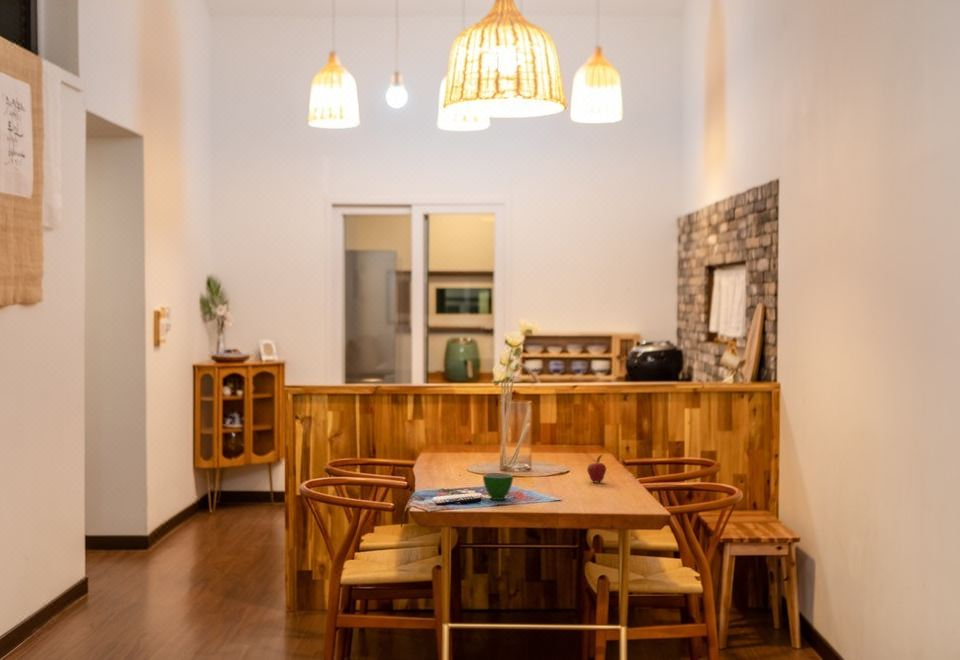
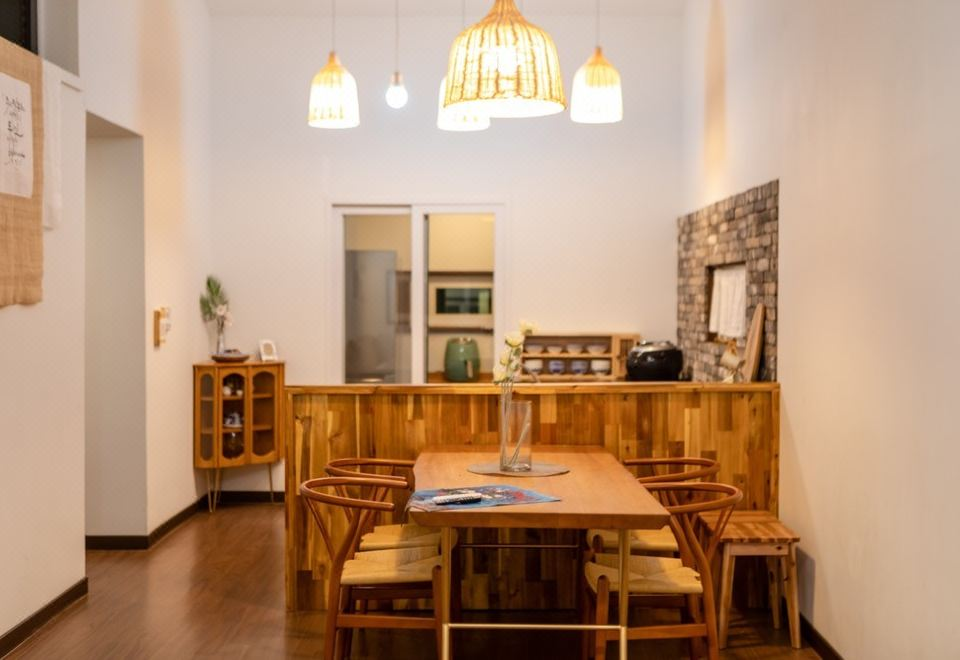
- fruit (596, 468)
- teacup (496, 486)
